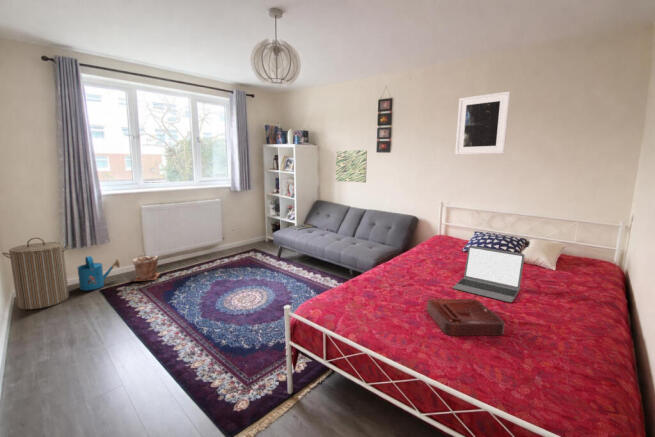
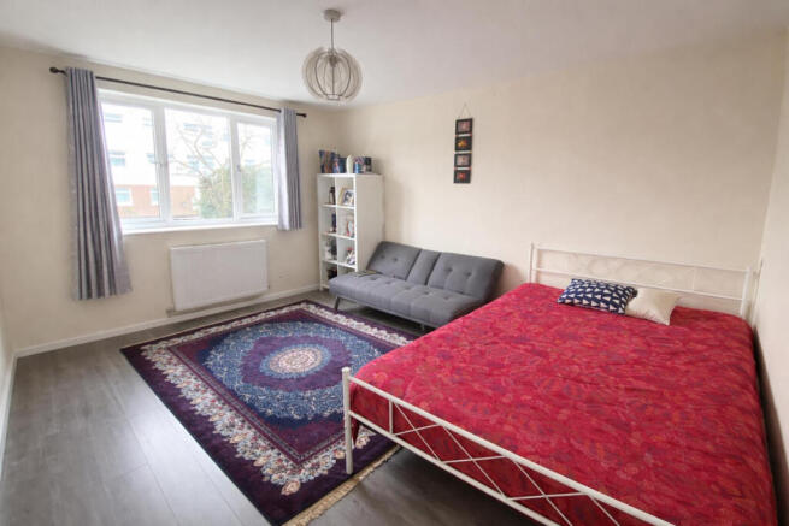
- laundry hamper (40, 269)
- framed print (481, 125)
- laptop (488, 271)
- decorative tray (462, 315)
- watering can (99, 270)
- wall art (350, 166)
- plant pot (146, 267)
